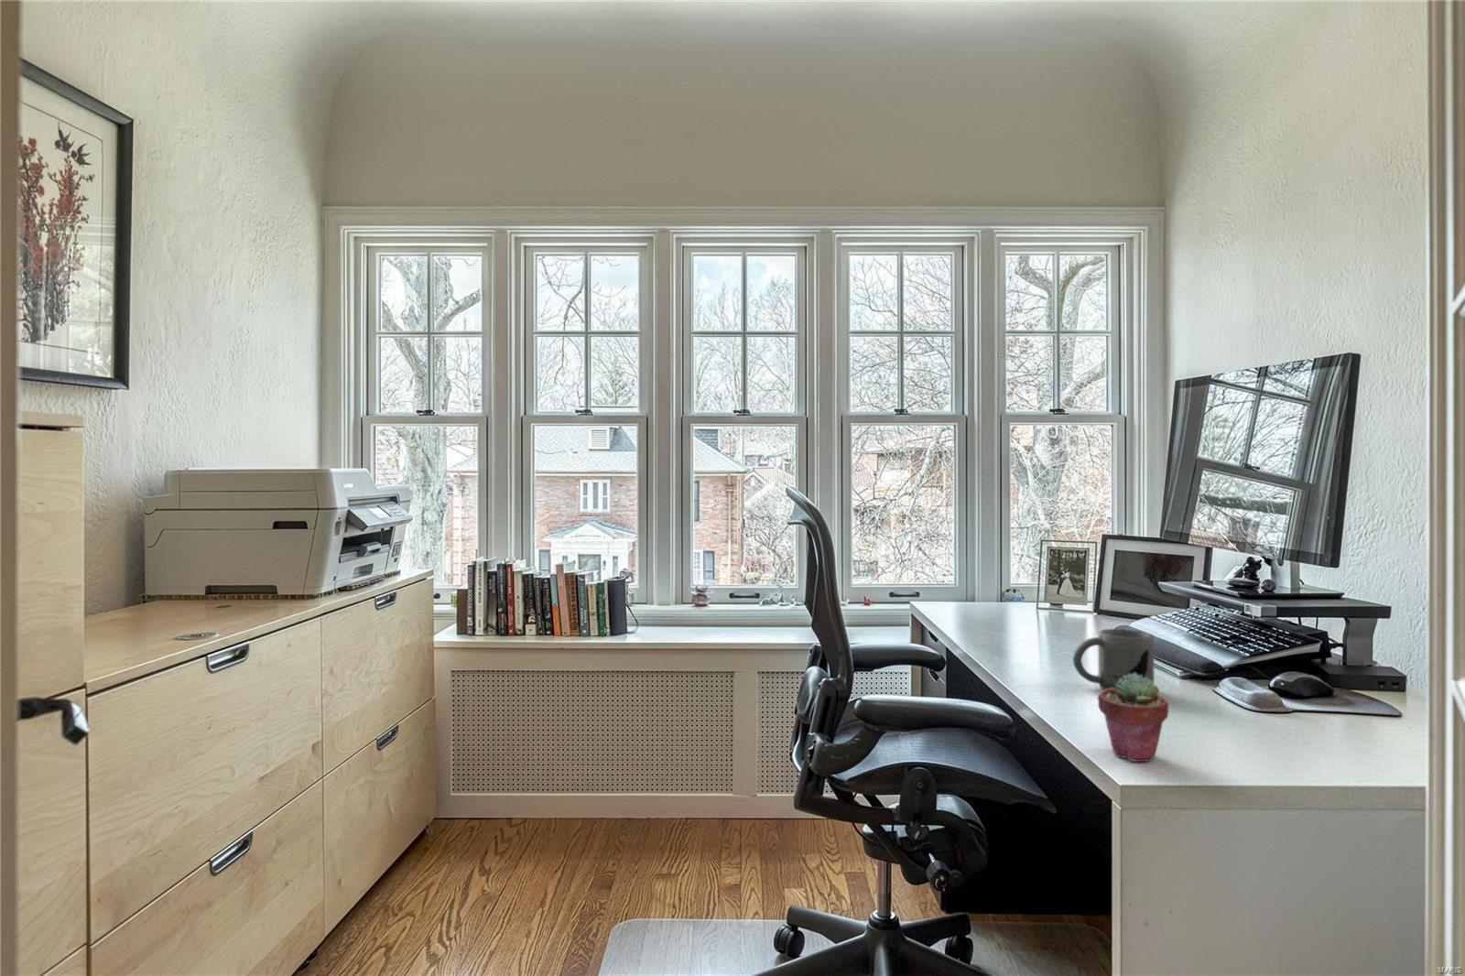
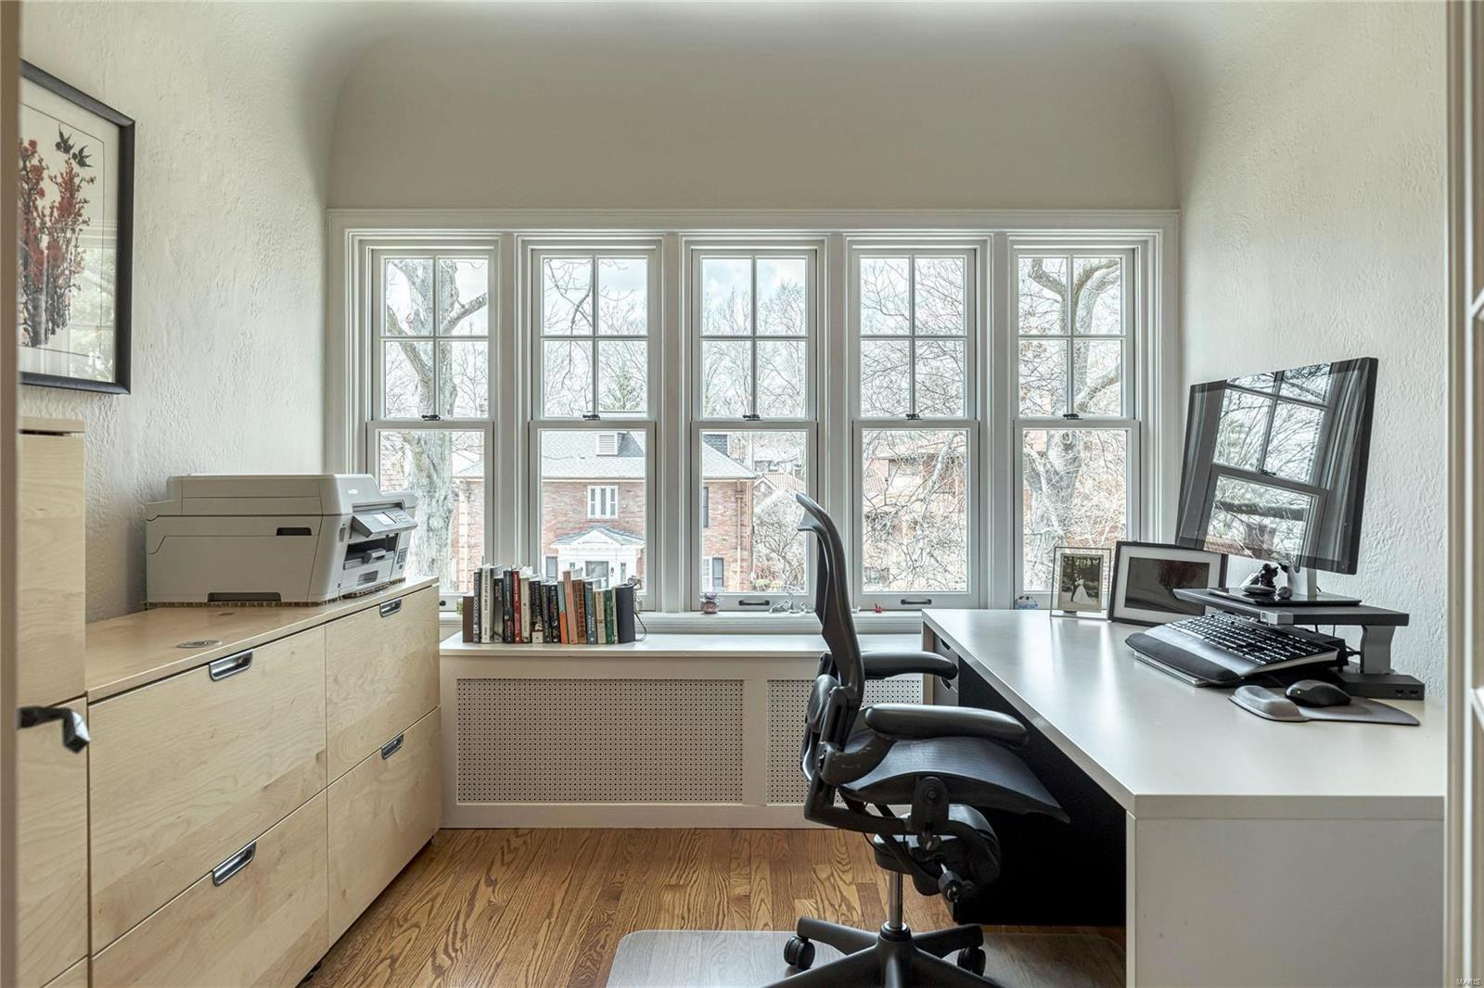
- potted succulent (1133, 712)
- mug (1116, 660)
